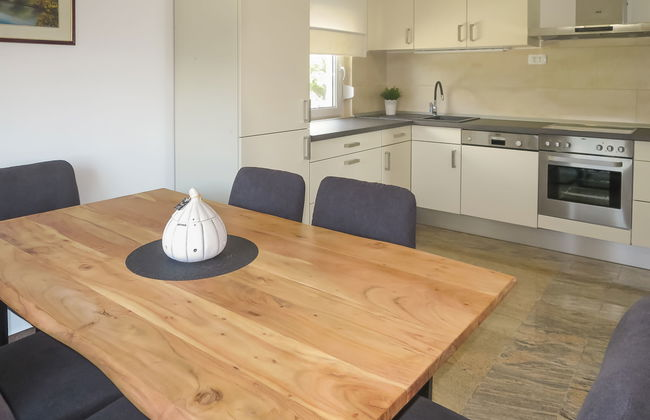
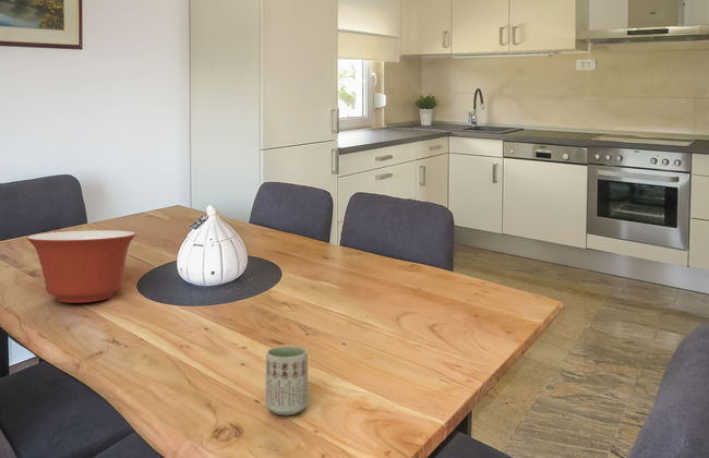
+ mixing bowl (84, 266)
+ cup (287, 379)
